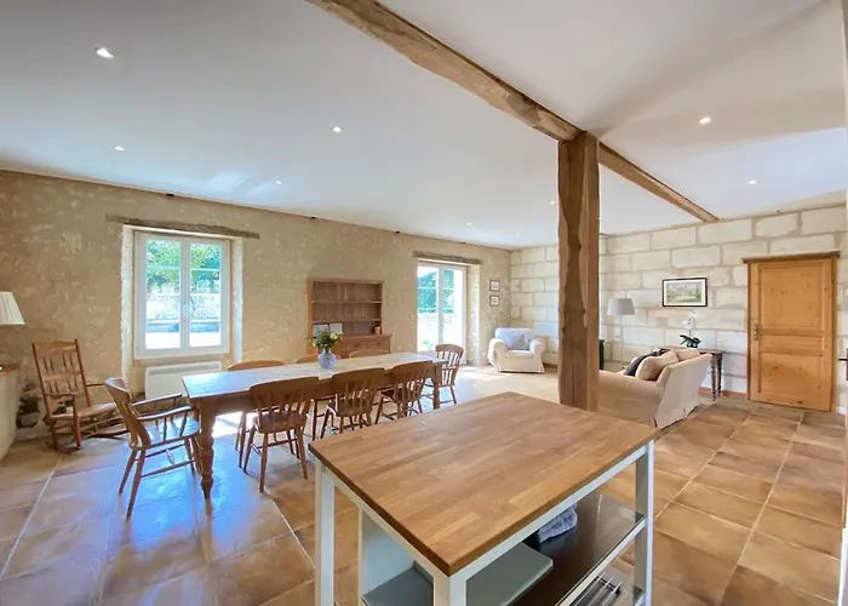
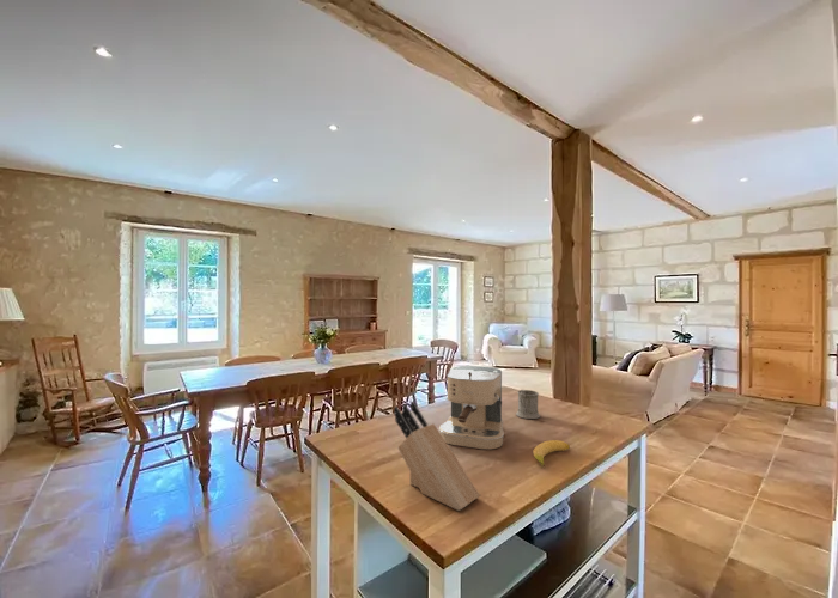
+ mug (526, 402)
+ knife block (431, 448)
+ banana (551, 450)
+ coffee maker (472, 403)
